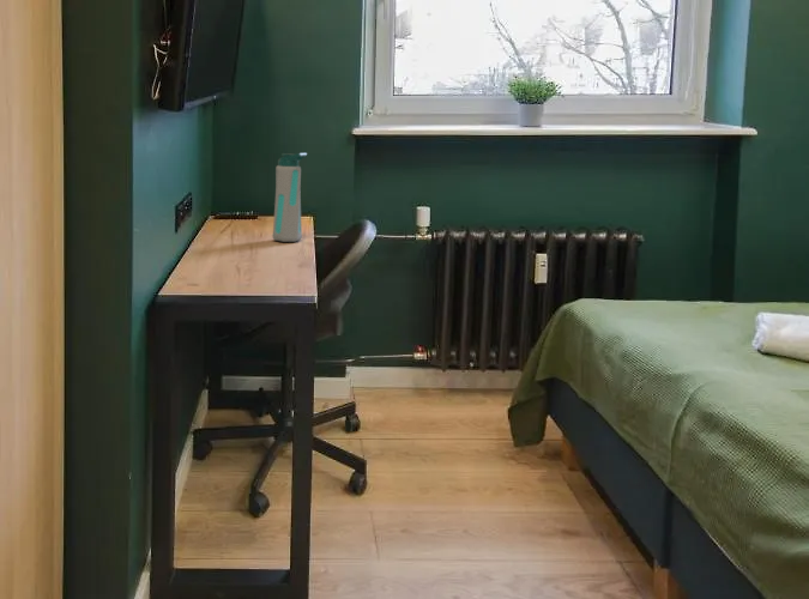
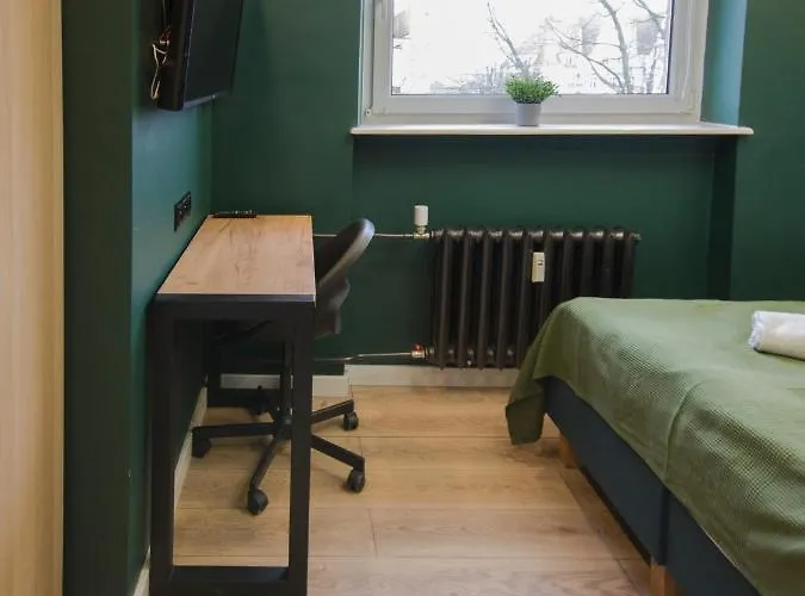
- water bottle (290, 196)
